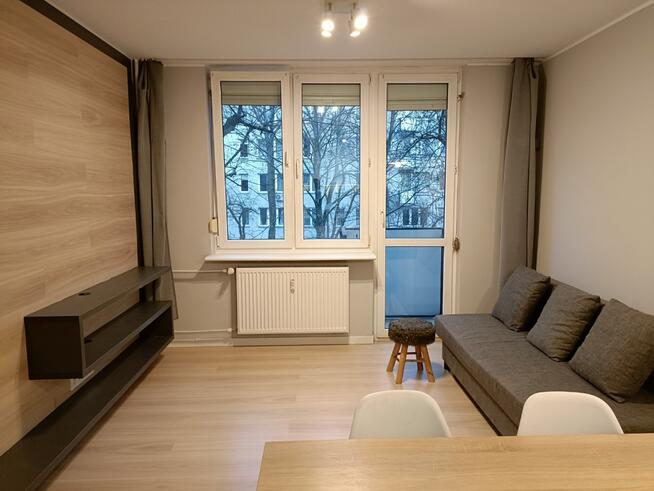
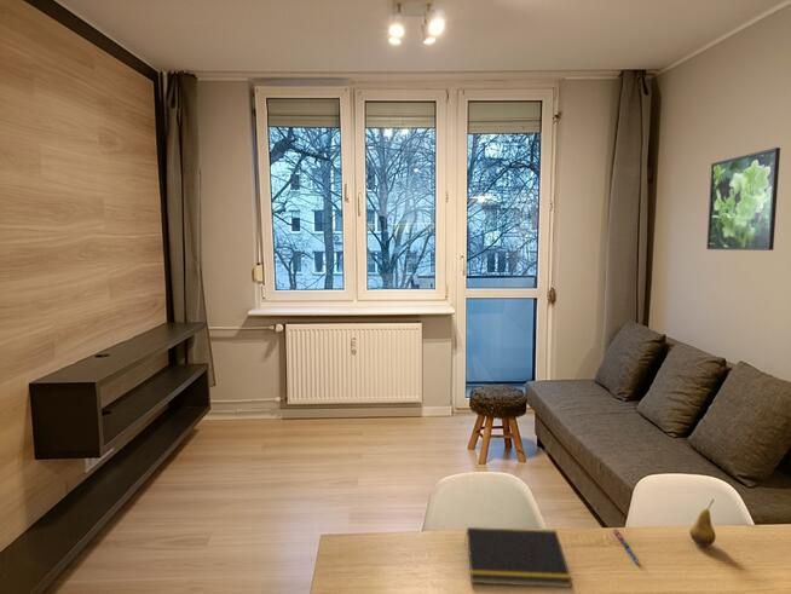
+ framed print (739, 203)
+ pen (625, 544)
+ notepad (515, 555)
+ fruit (703, 521)
